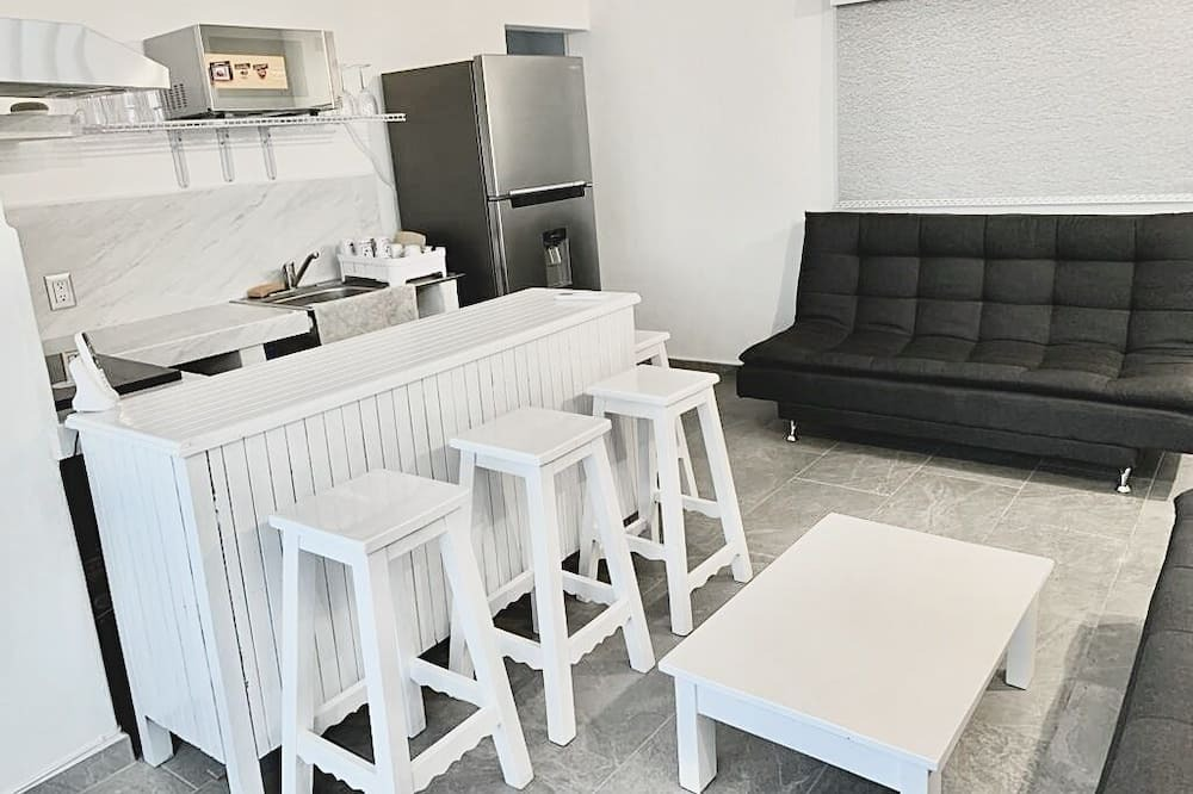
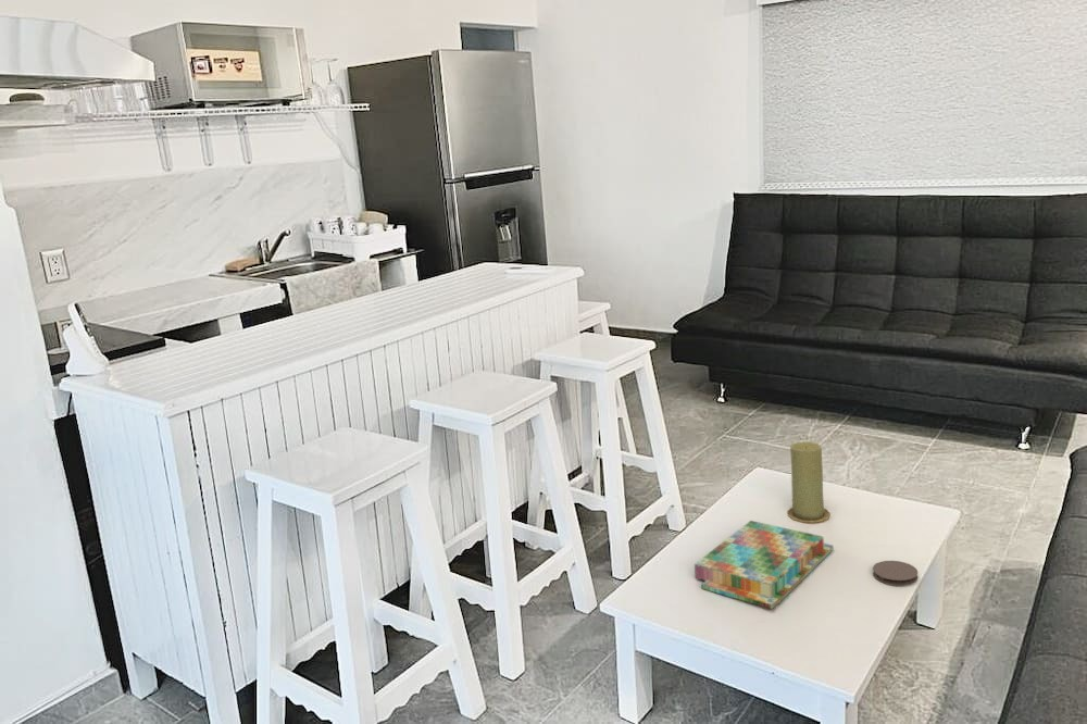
+ board game (763, 558)
+ candle (808, 479)
+ coaster (895, 572)
